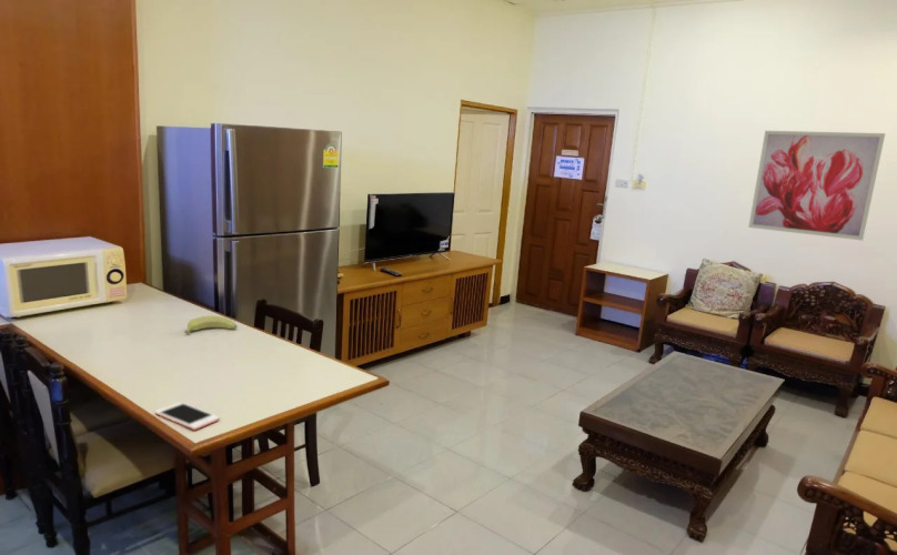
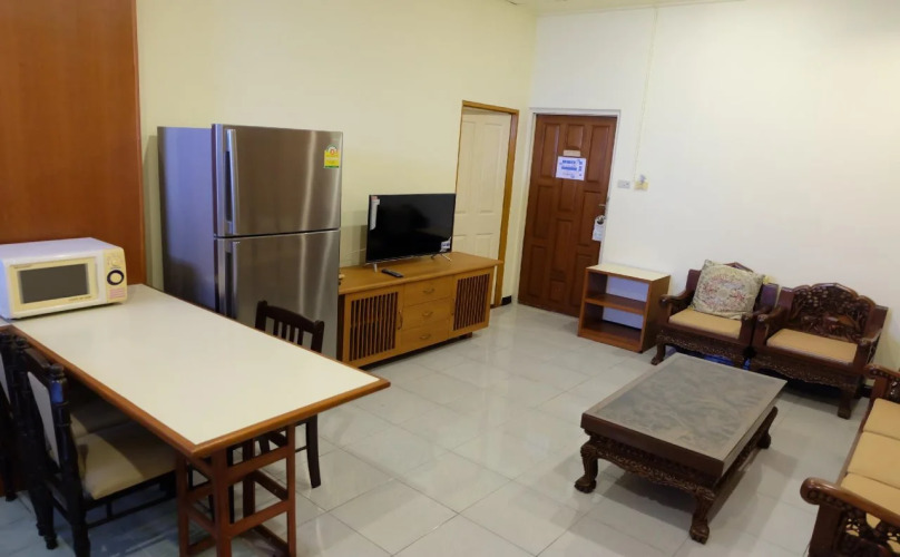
- banana (208, 324)
- wall art (812, 183)
- cell phone (187, 415)
